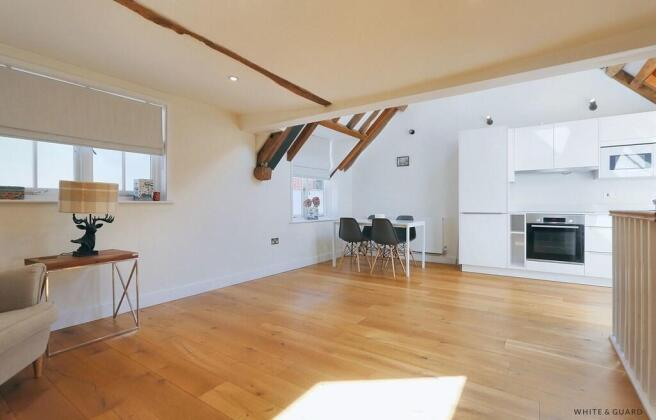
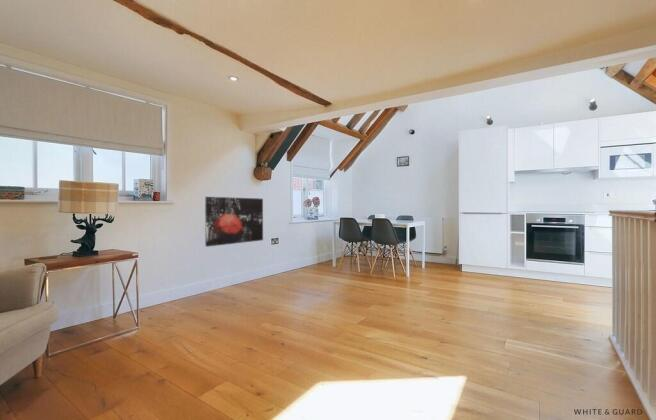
+ wall art (236, 220)
